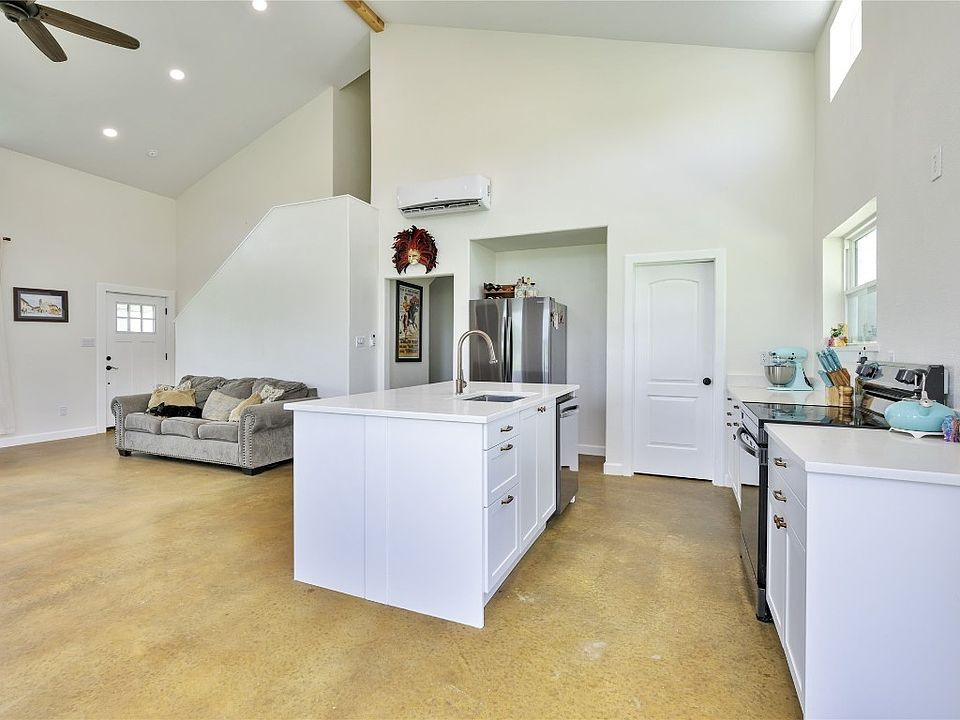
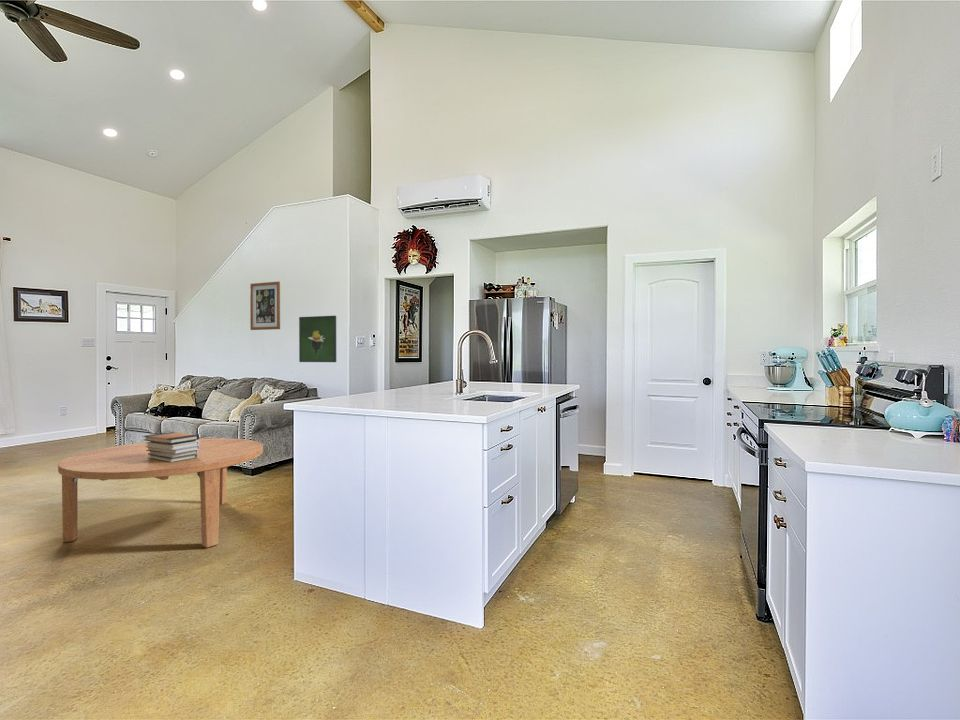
+ wall art (265, 306)
+ coffee table (165, 479)
+ book stack (172, 446)
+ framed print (317, 339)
